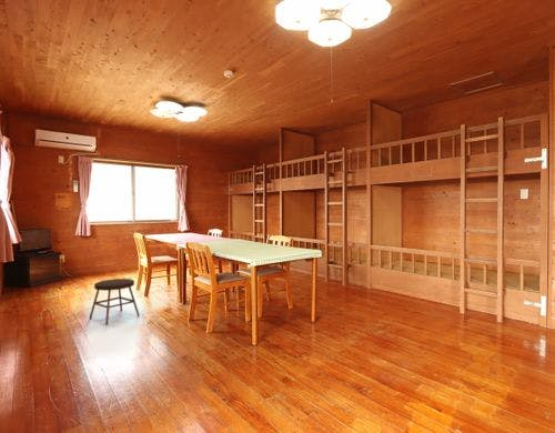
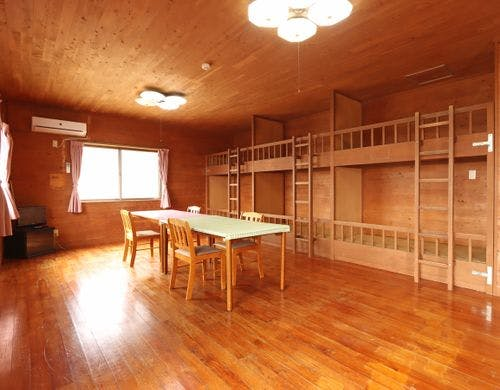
- stool (114, 299)
